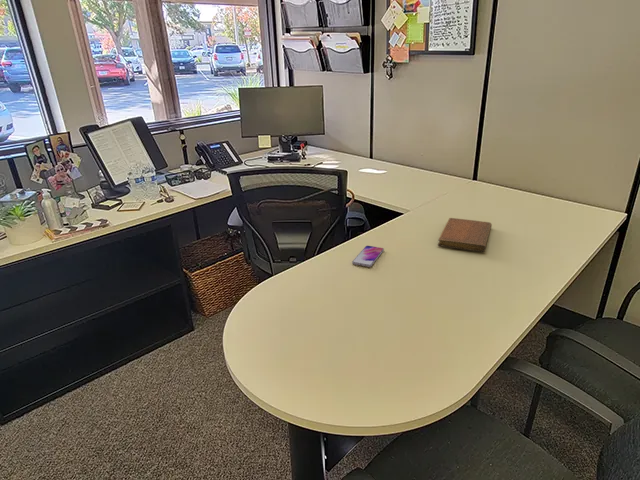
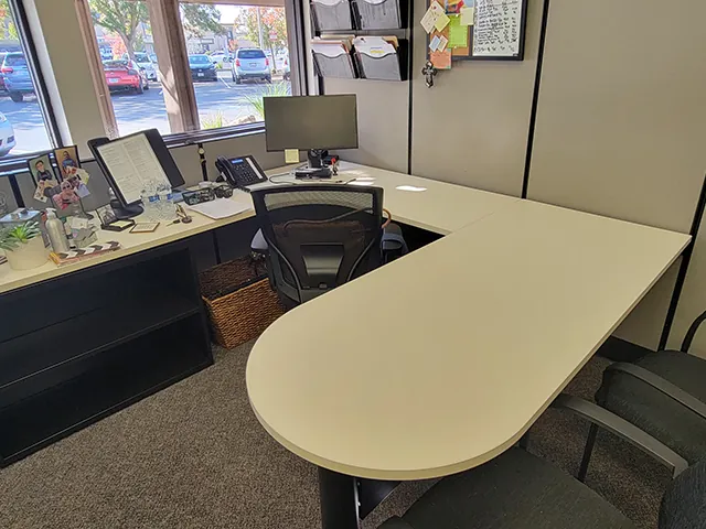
- smartphone (368, 255)
- notebook (465, 233)
